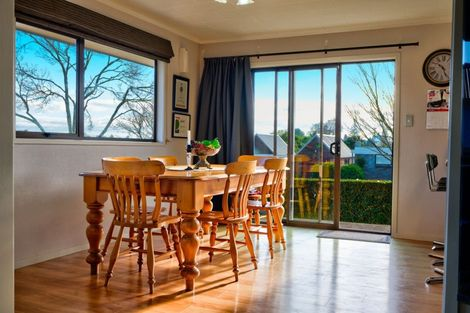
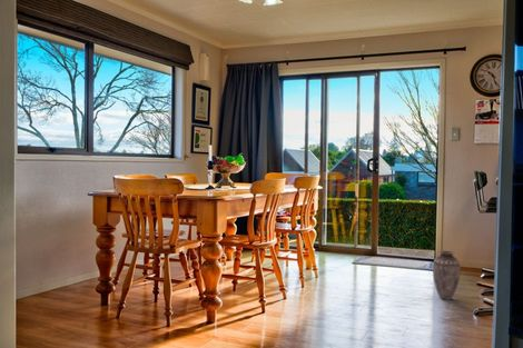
+ vase (446, 275)
